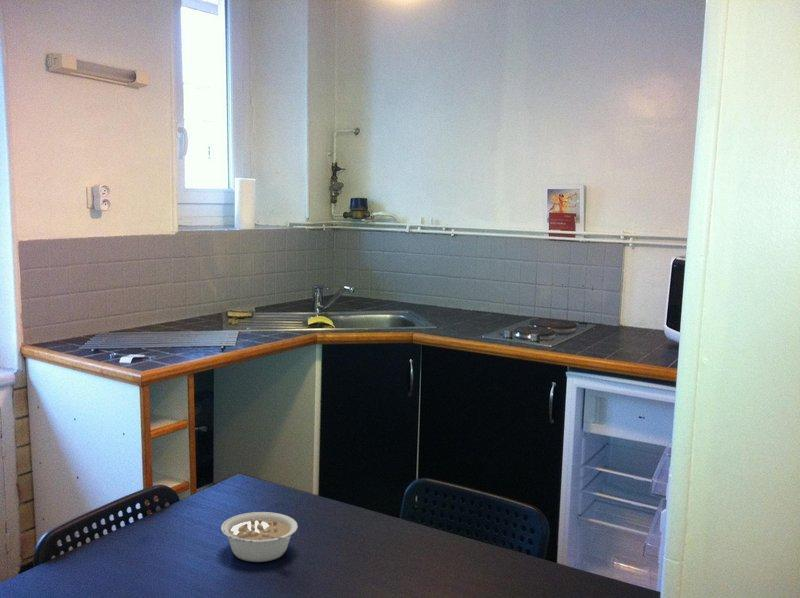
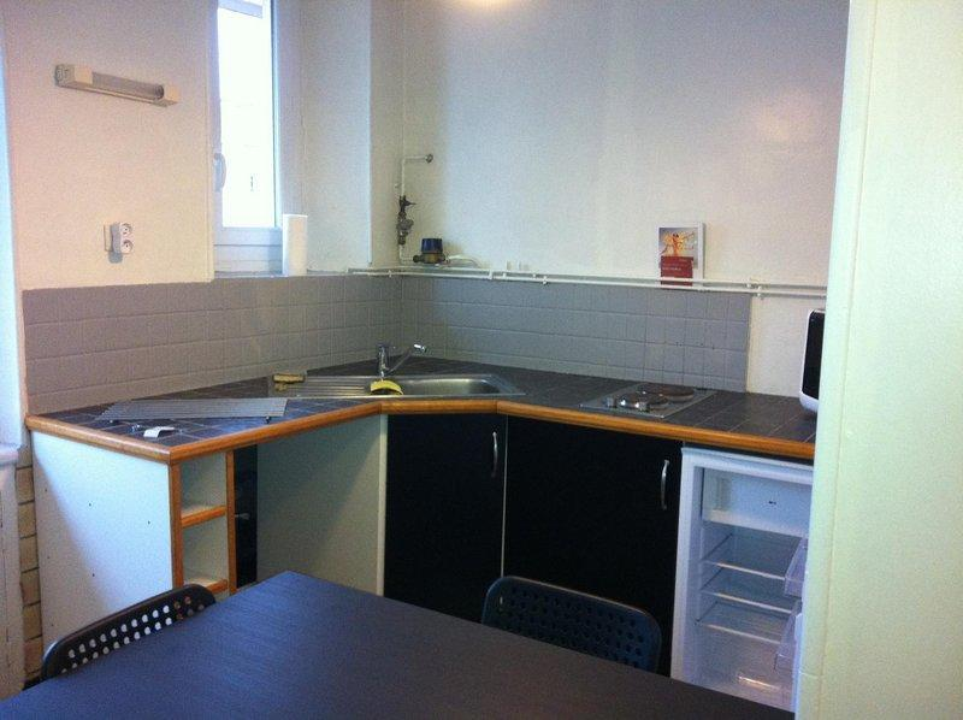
- legume (262, 536)
